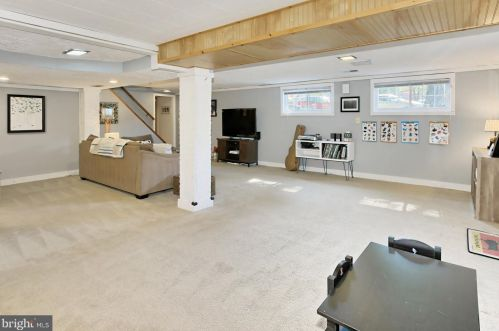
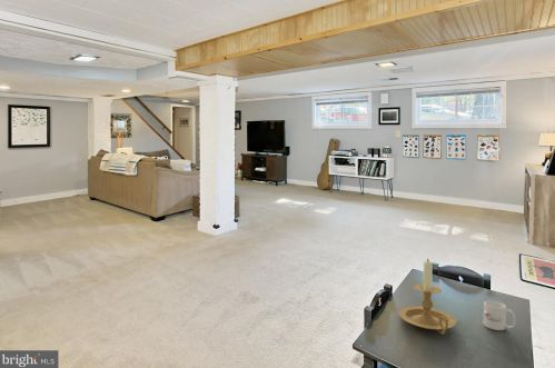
+ mug (498, 316)
+ candle holder (427, 290)
